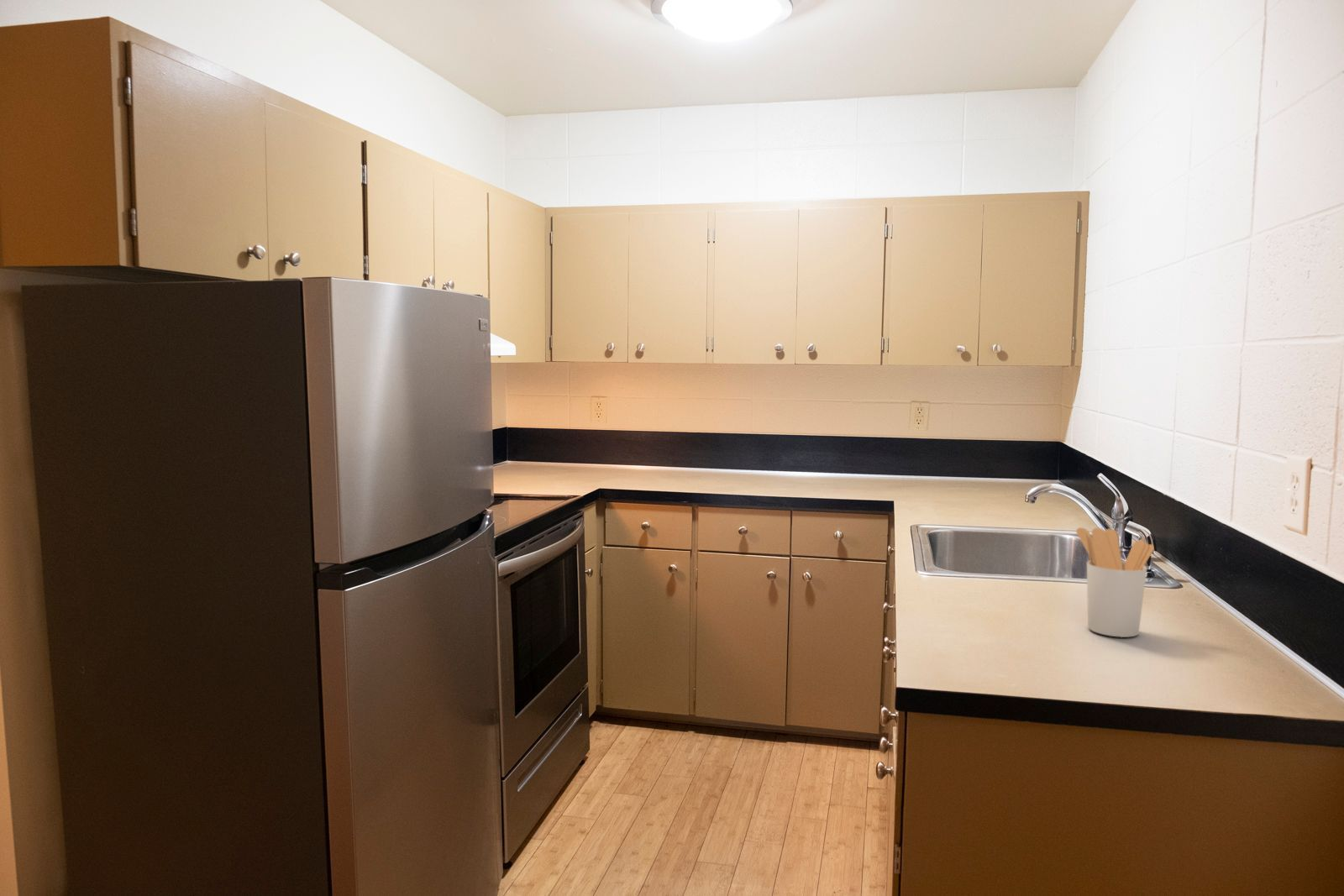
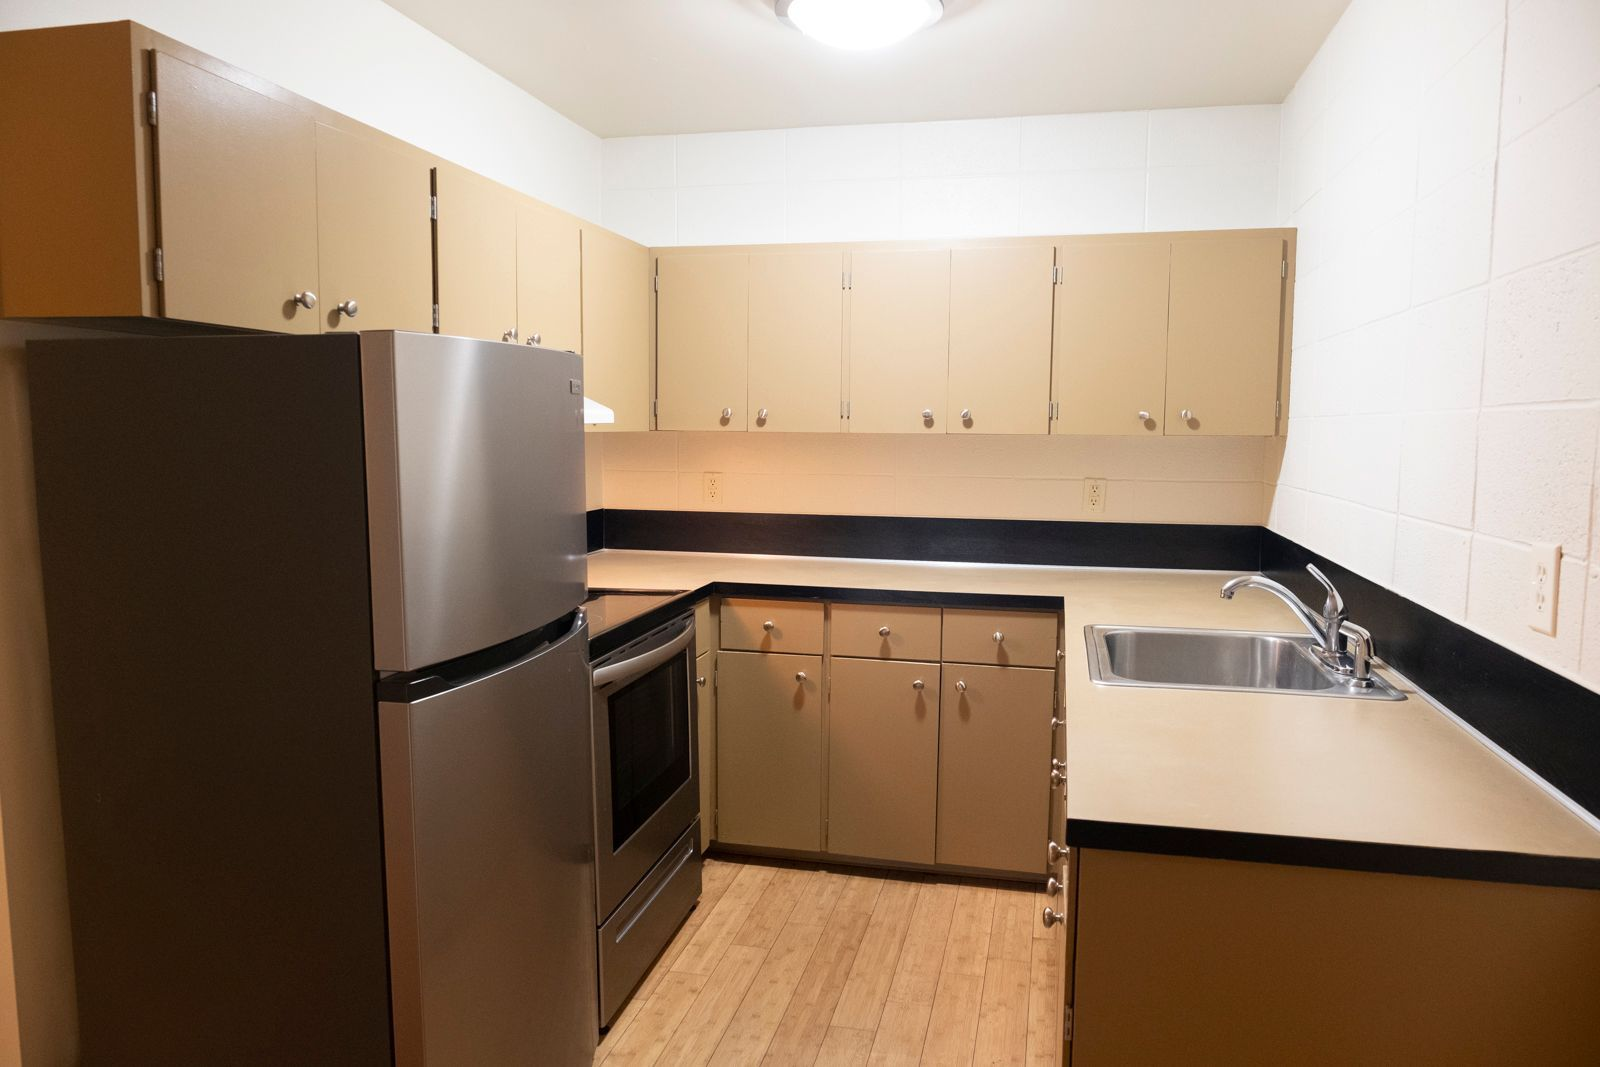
- utensil holder (1108, 578)
